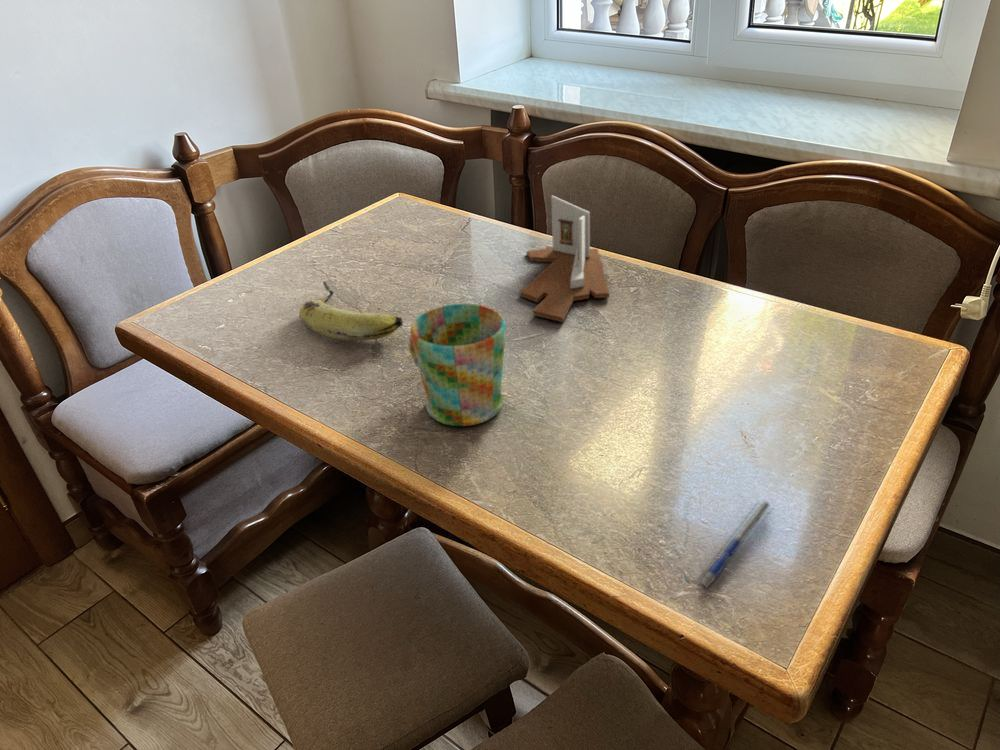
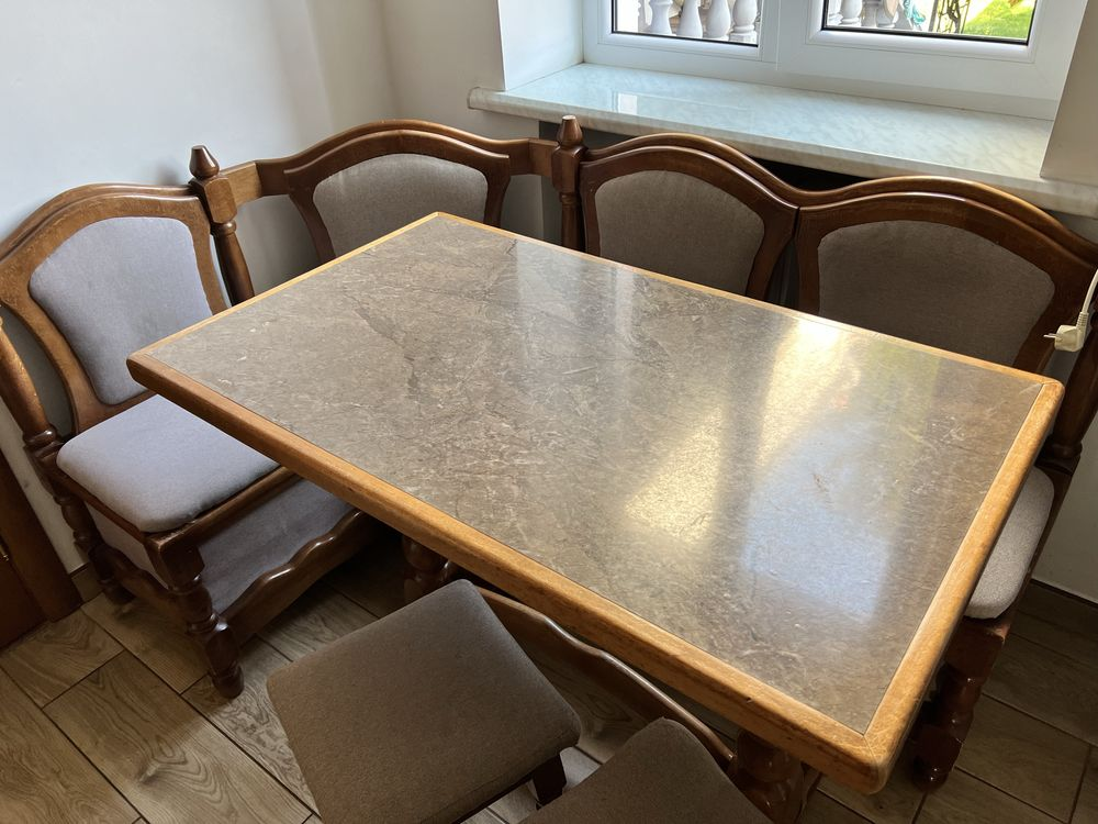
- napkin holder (558, 248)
- mug (453, 361)
- fruit (339, 312)
- pen (737, 540)
